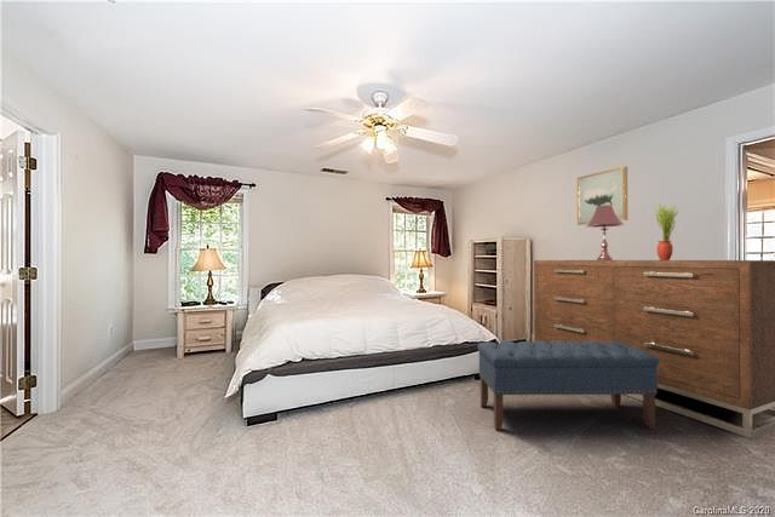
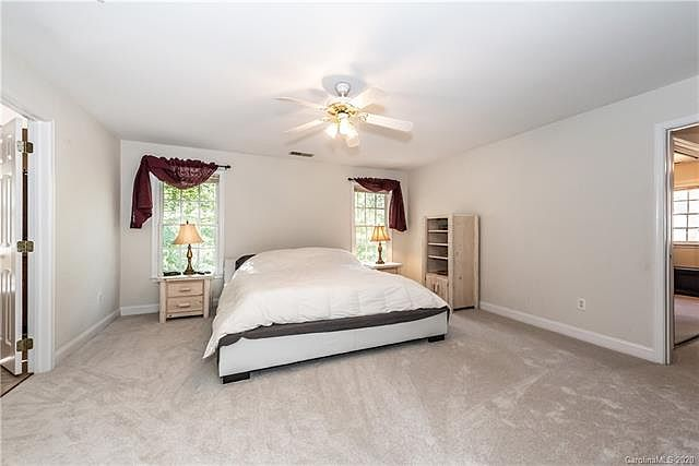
- wall art (601, 197)
- potted plant (666, 231)
- bench (561, 380)
- table lamp (604, 232)
- dresser (635, 323)
